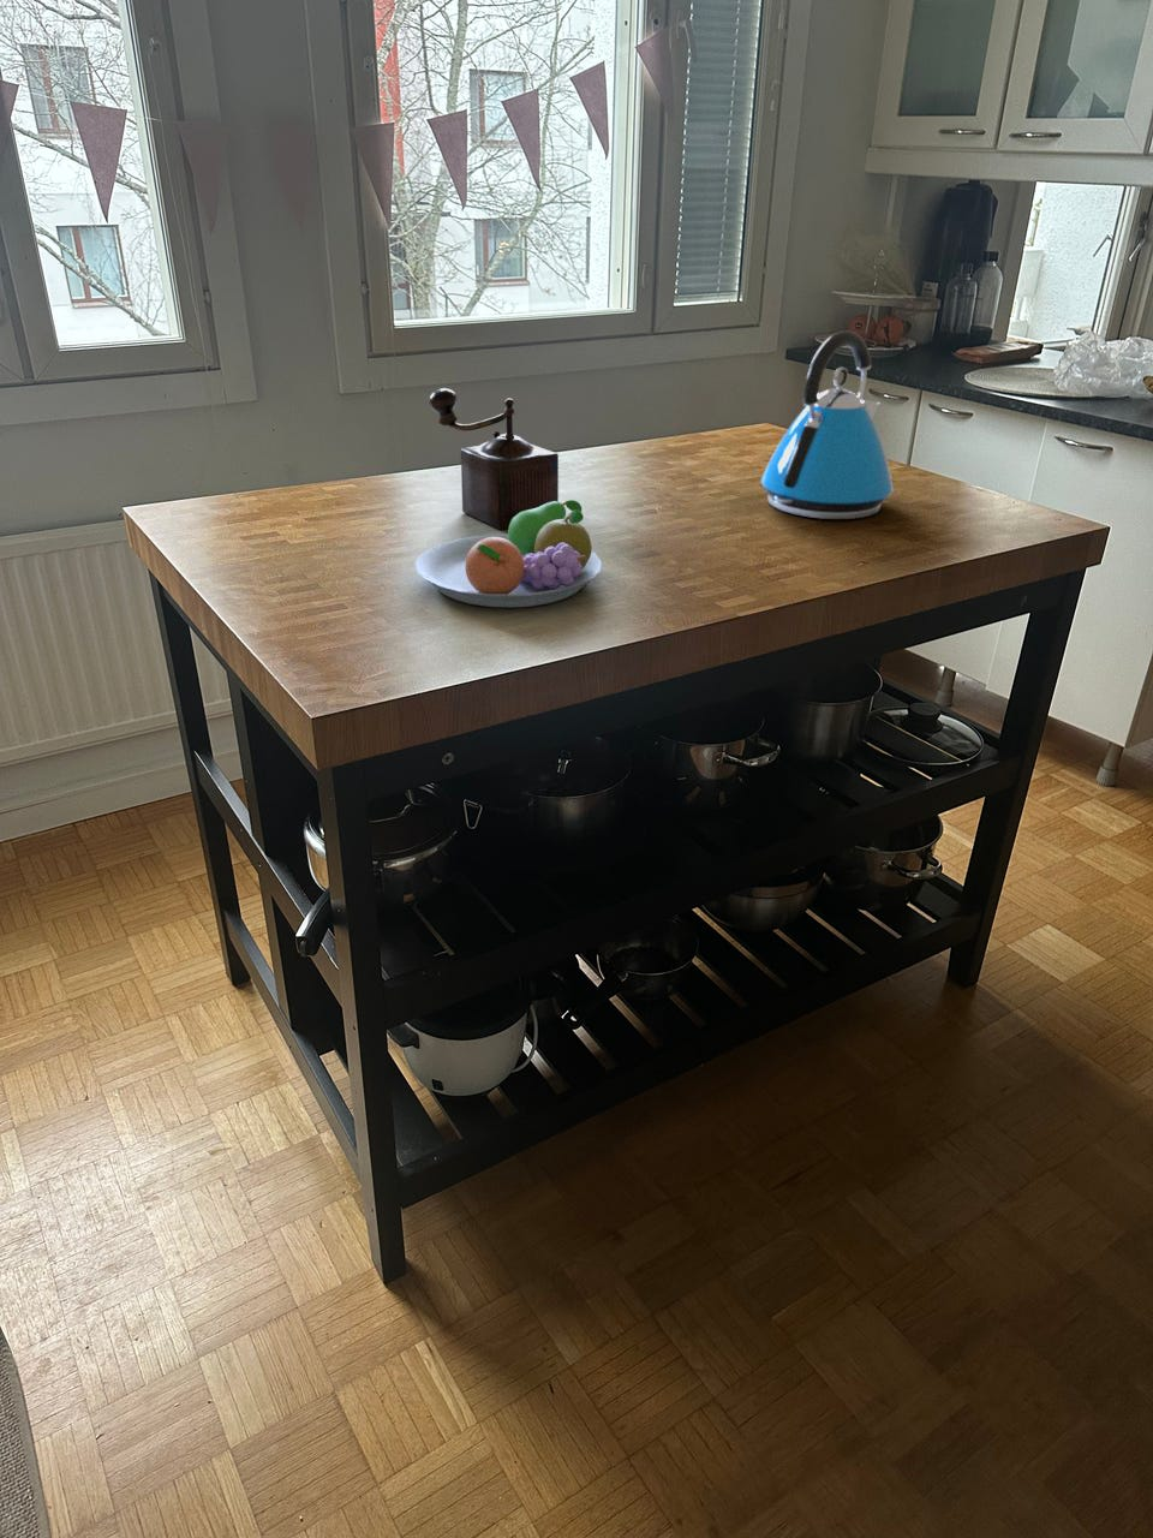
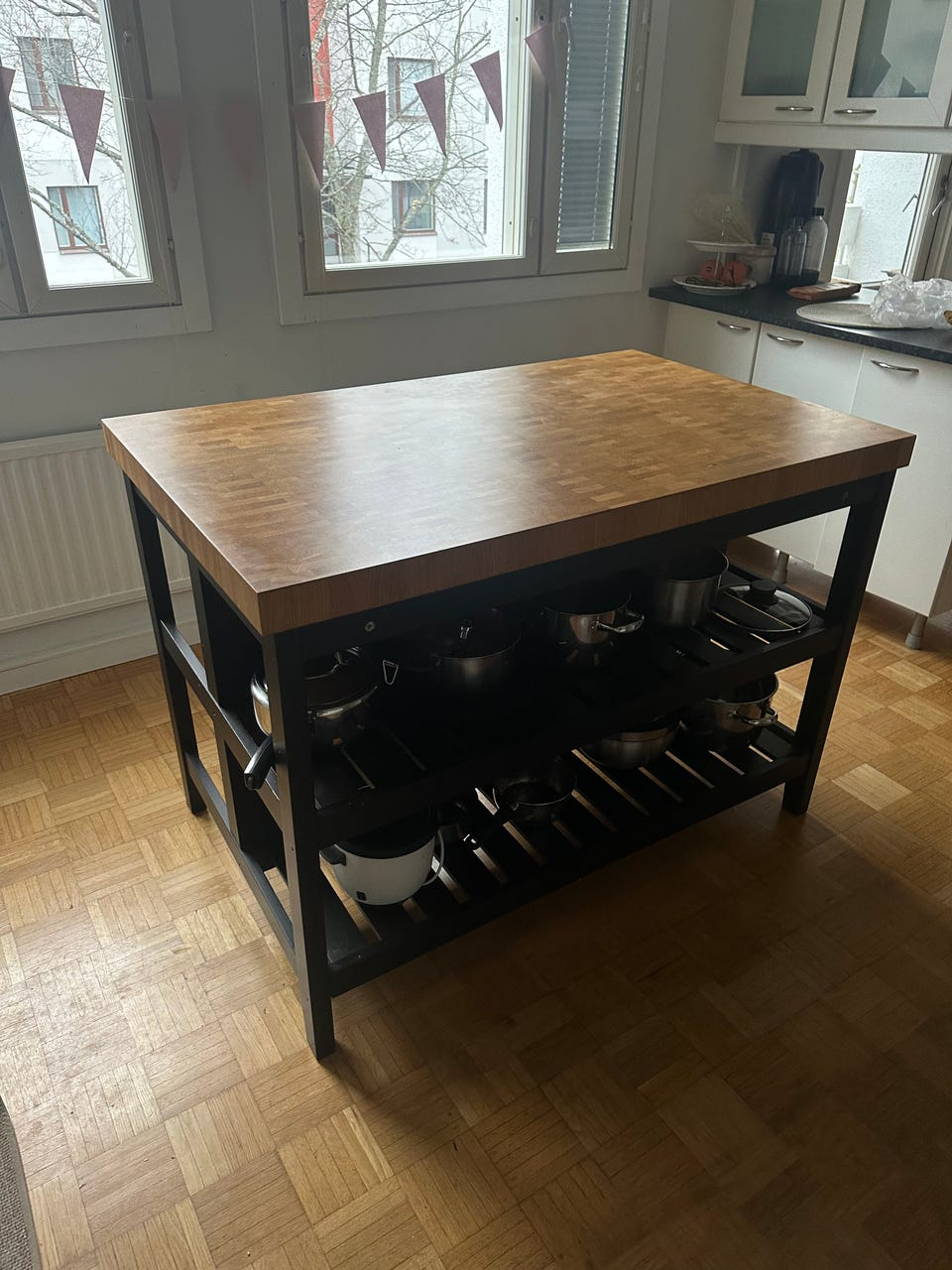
- kettle (831, 420)
- fruit bowl (515, 543)
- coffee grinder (493, 454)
